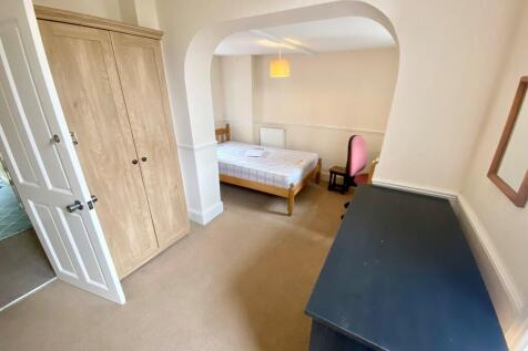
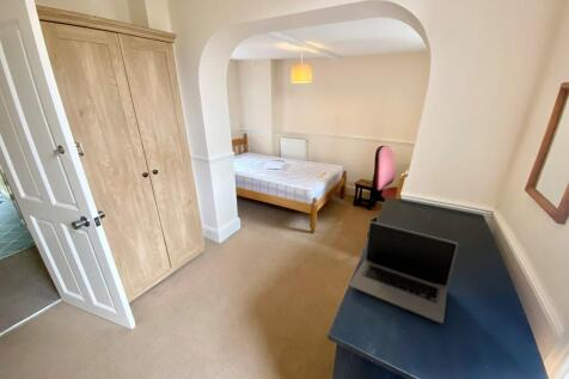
+ laptop (400, 265)
